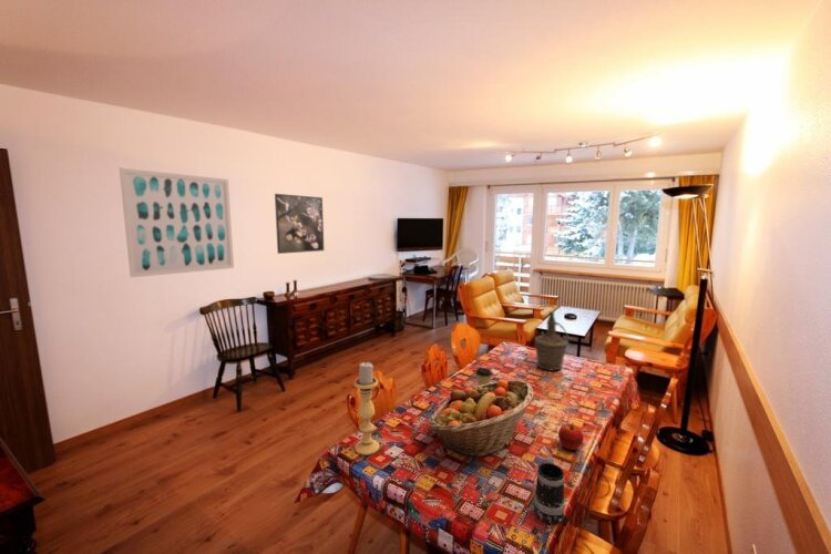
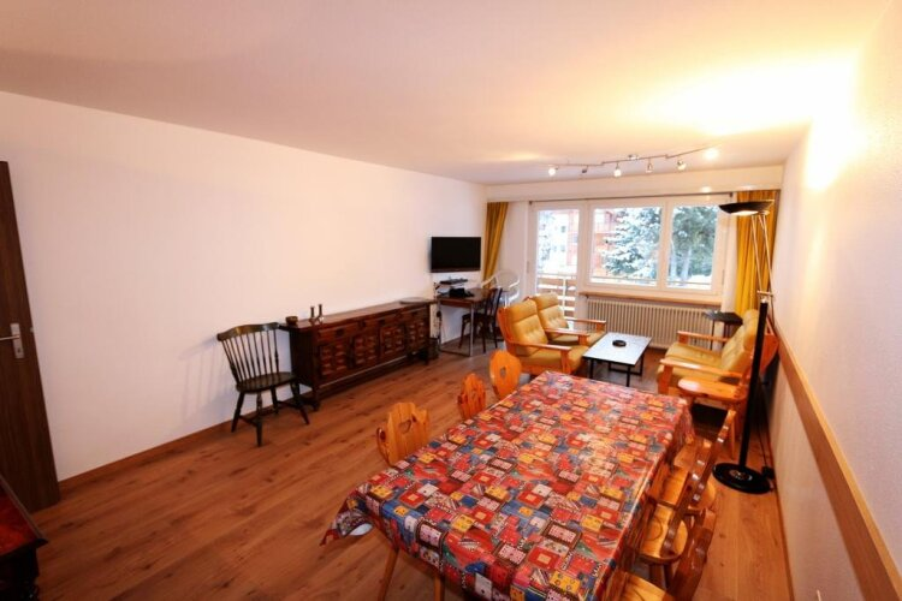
- mug (550, 488)
- candle holder (366, 406)
- apple (571, 434)
- wall art (183, 224)
- bottle (551, 339)
- fruit basket (481, 411)
- coffee cup (483, 380)
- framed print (300, 224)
